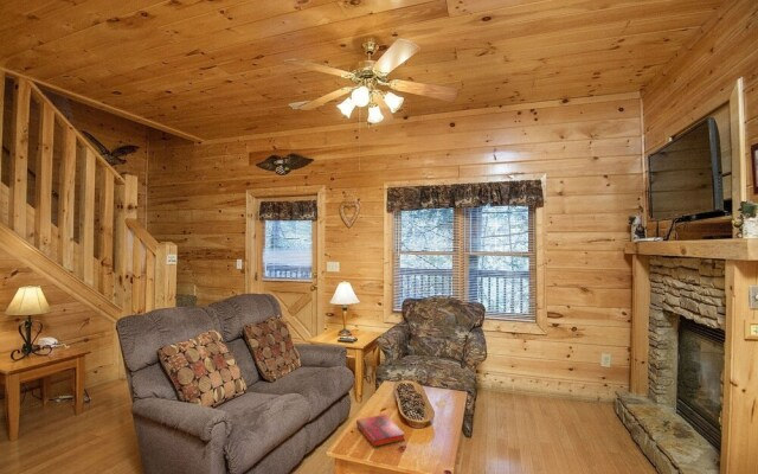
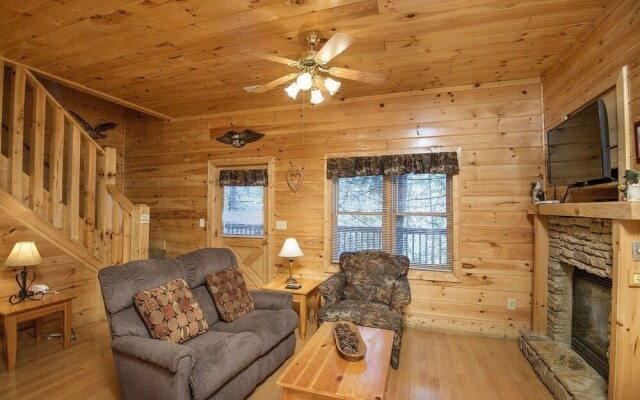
- hardback book (379, 429)
